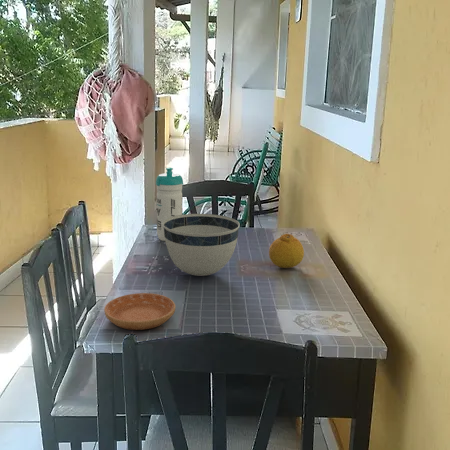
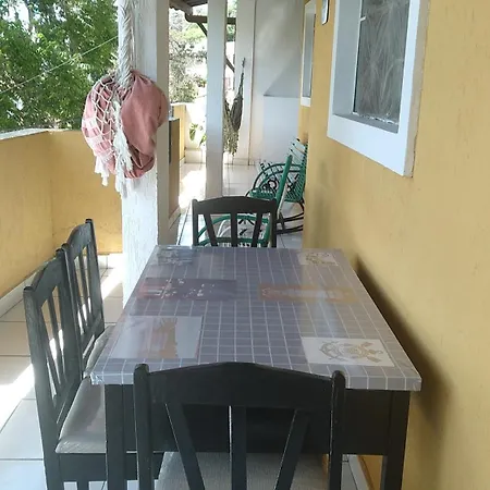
- bowl (200, 248)
- saucer (140, 312)
- water bottle (169, 203)
- fruit (286, 250)
